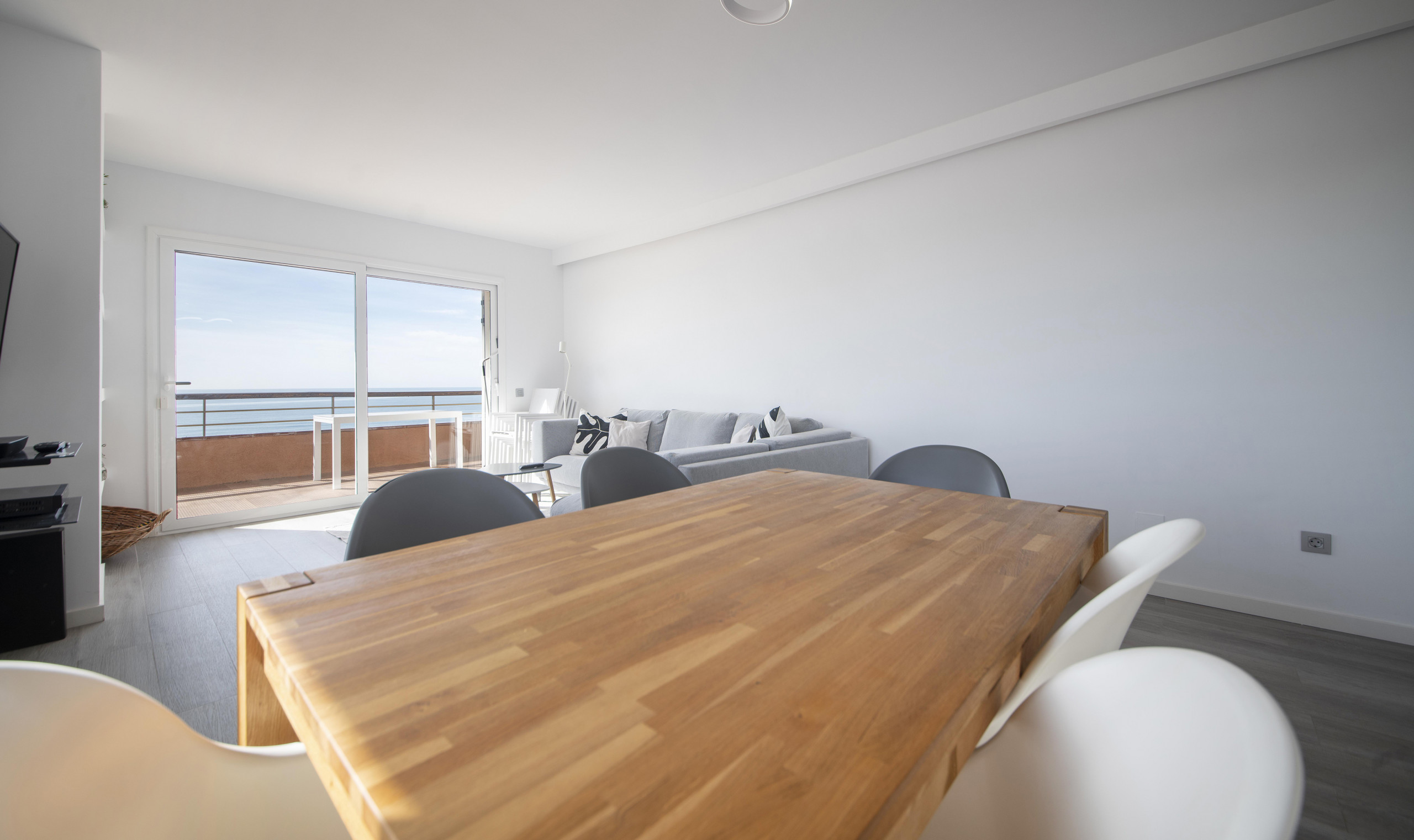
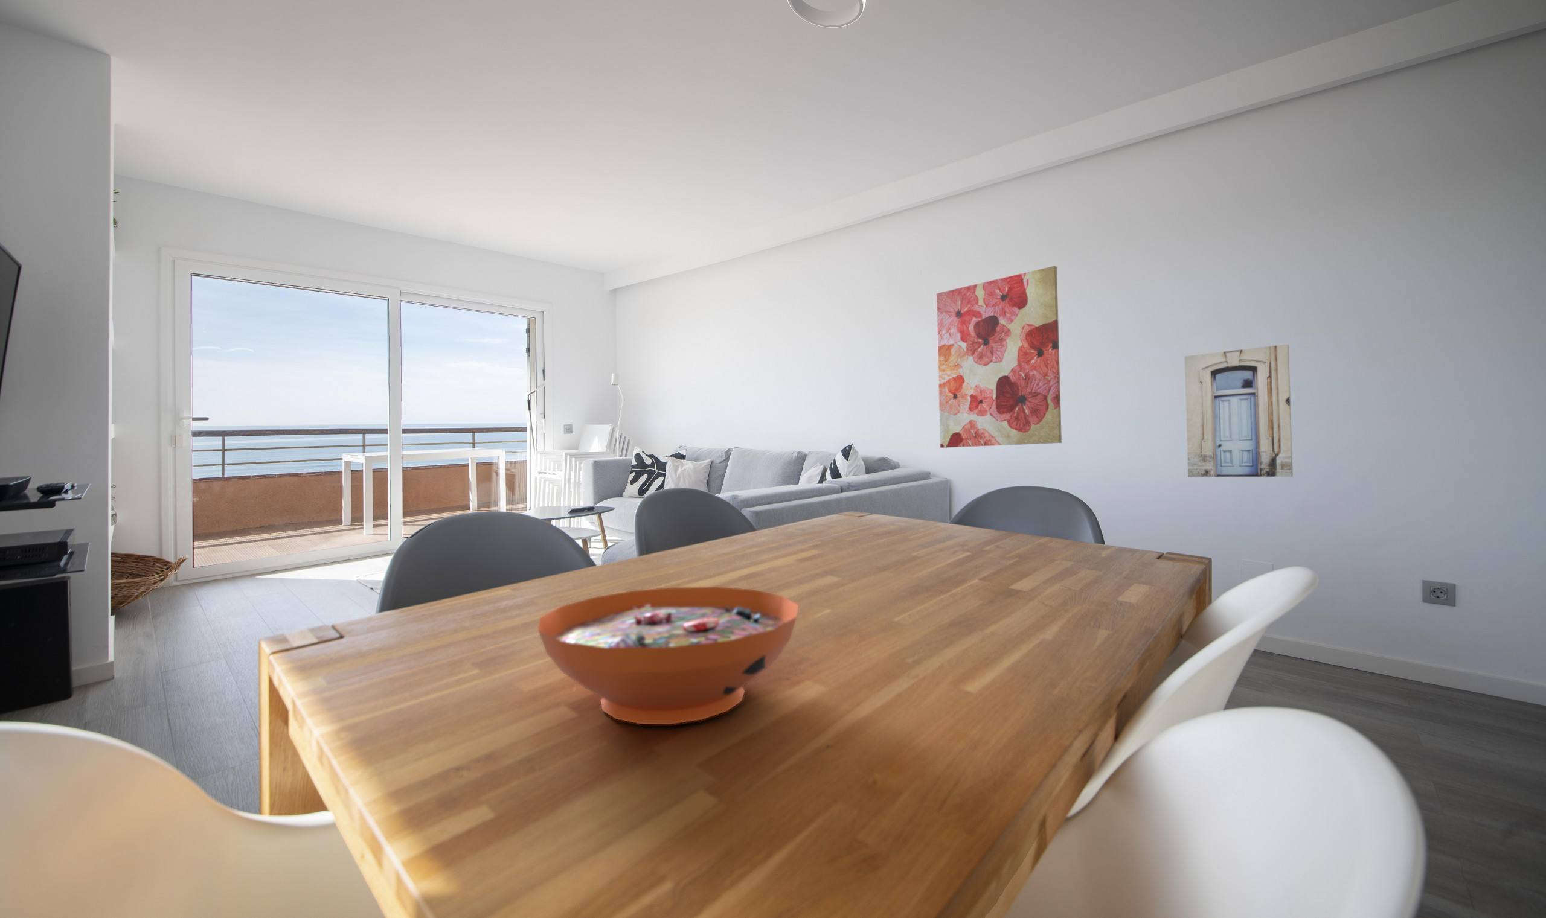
+ wall art (995, 363)
+ decorative bowl (674, 652)
+ wall art (1237, 413)
